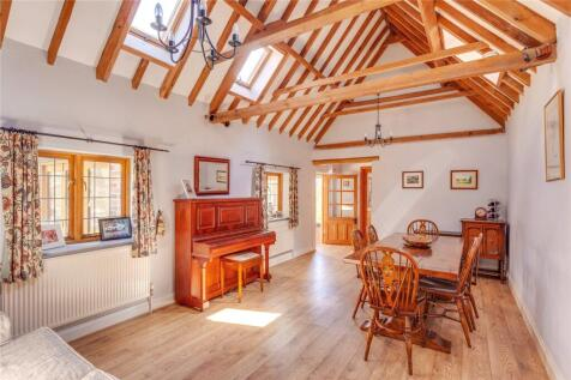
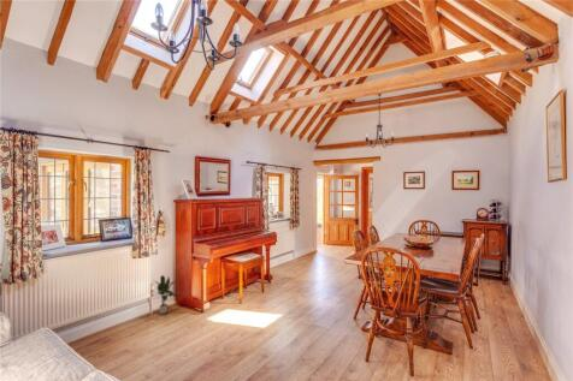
+ potted plant (166, 294)
